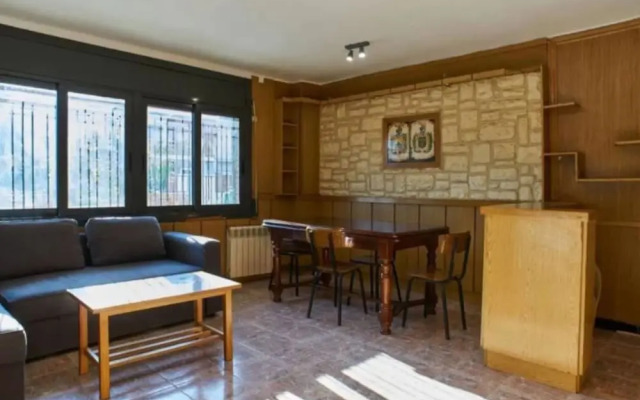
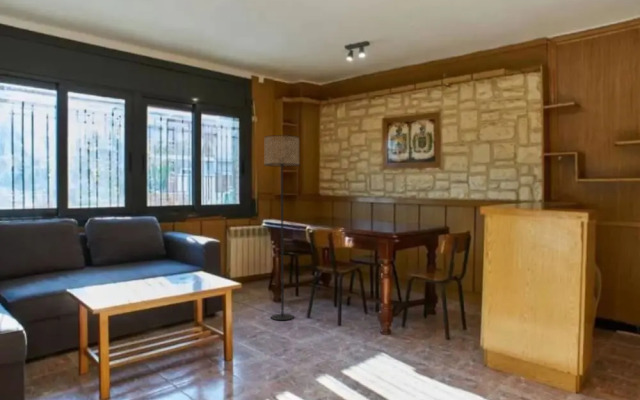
+ floor lamp (282, 227)
